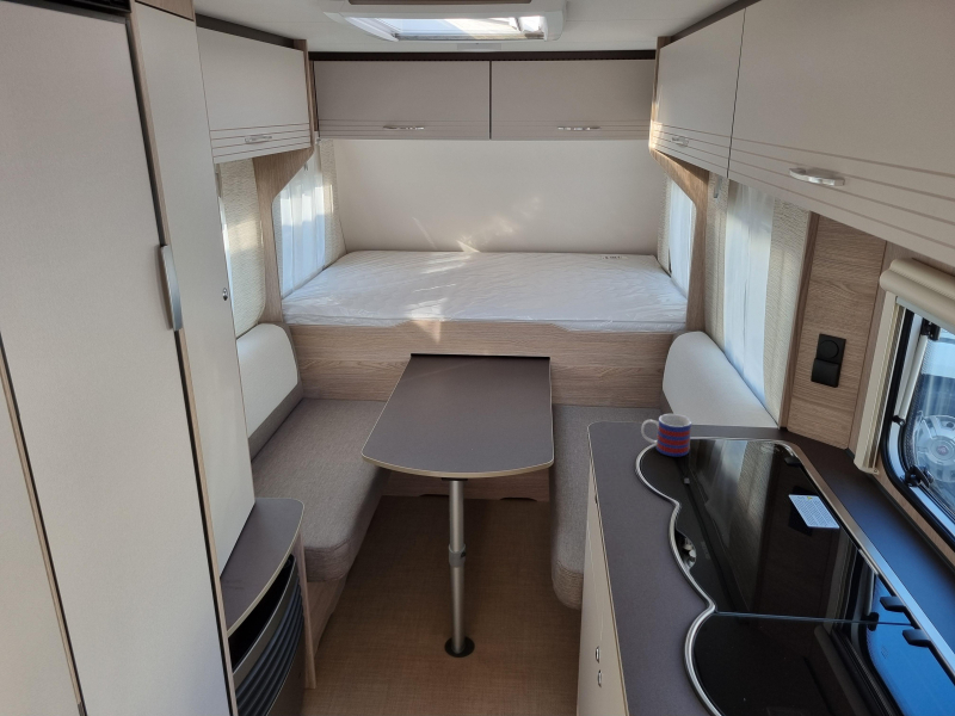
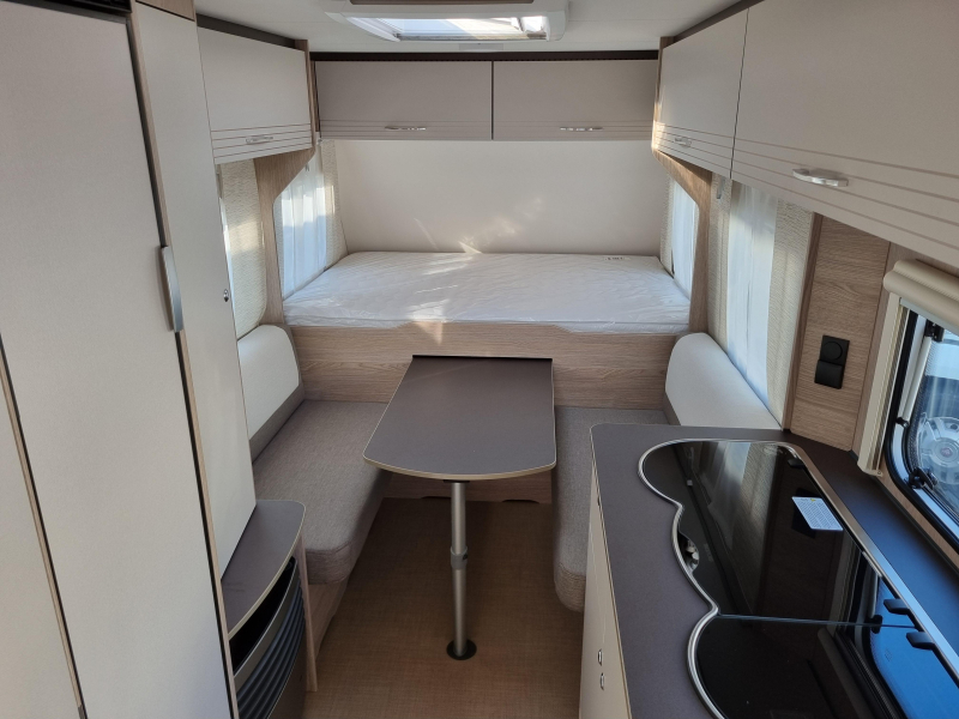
- mug (665, 433)
